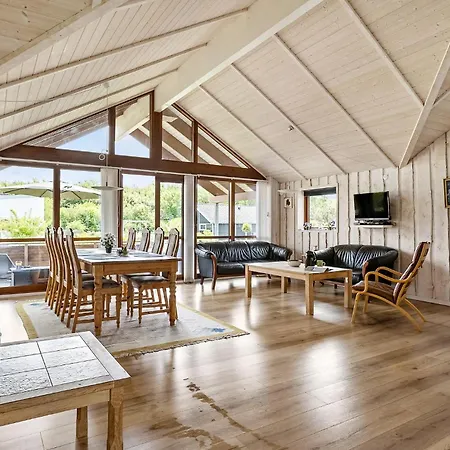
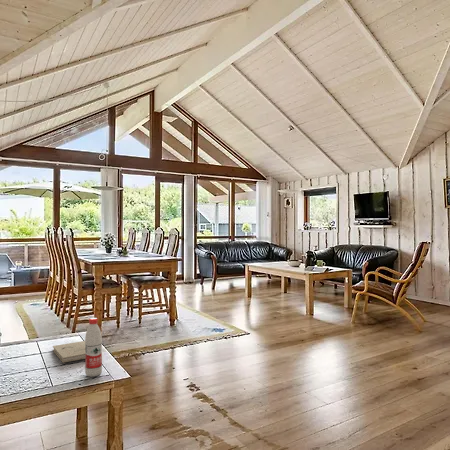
+ water bottle (93, 346)
+ book (75, 350)
